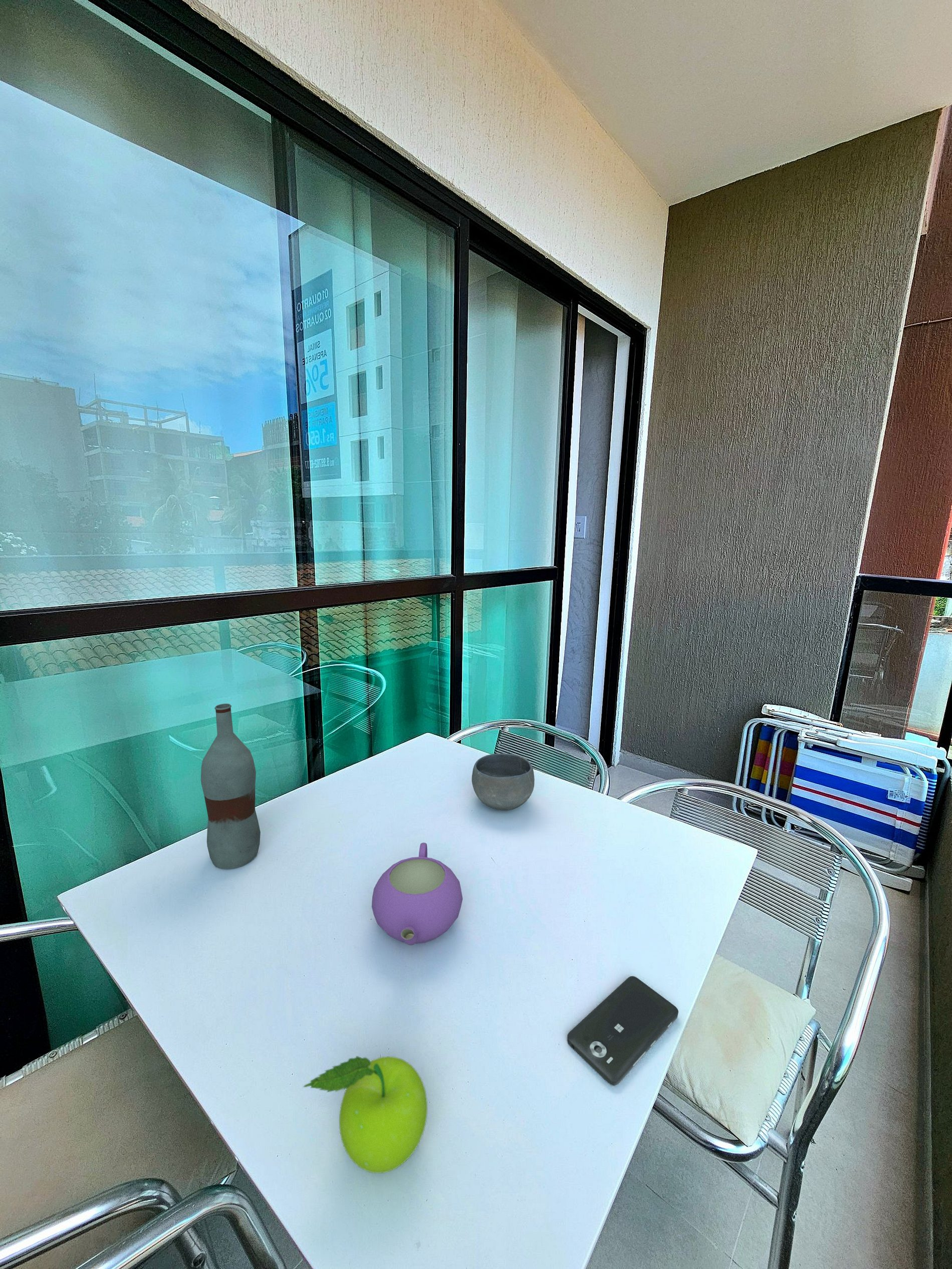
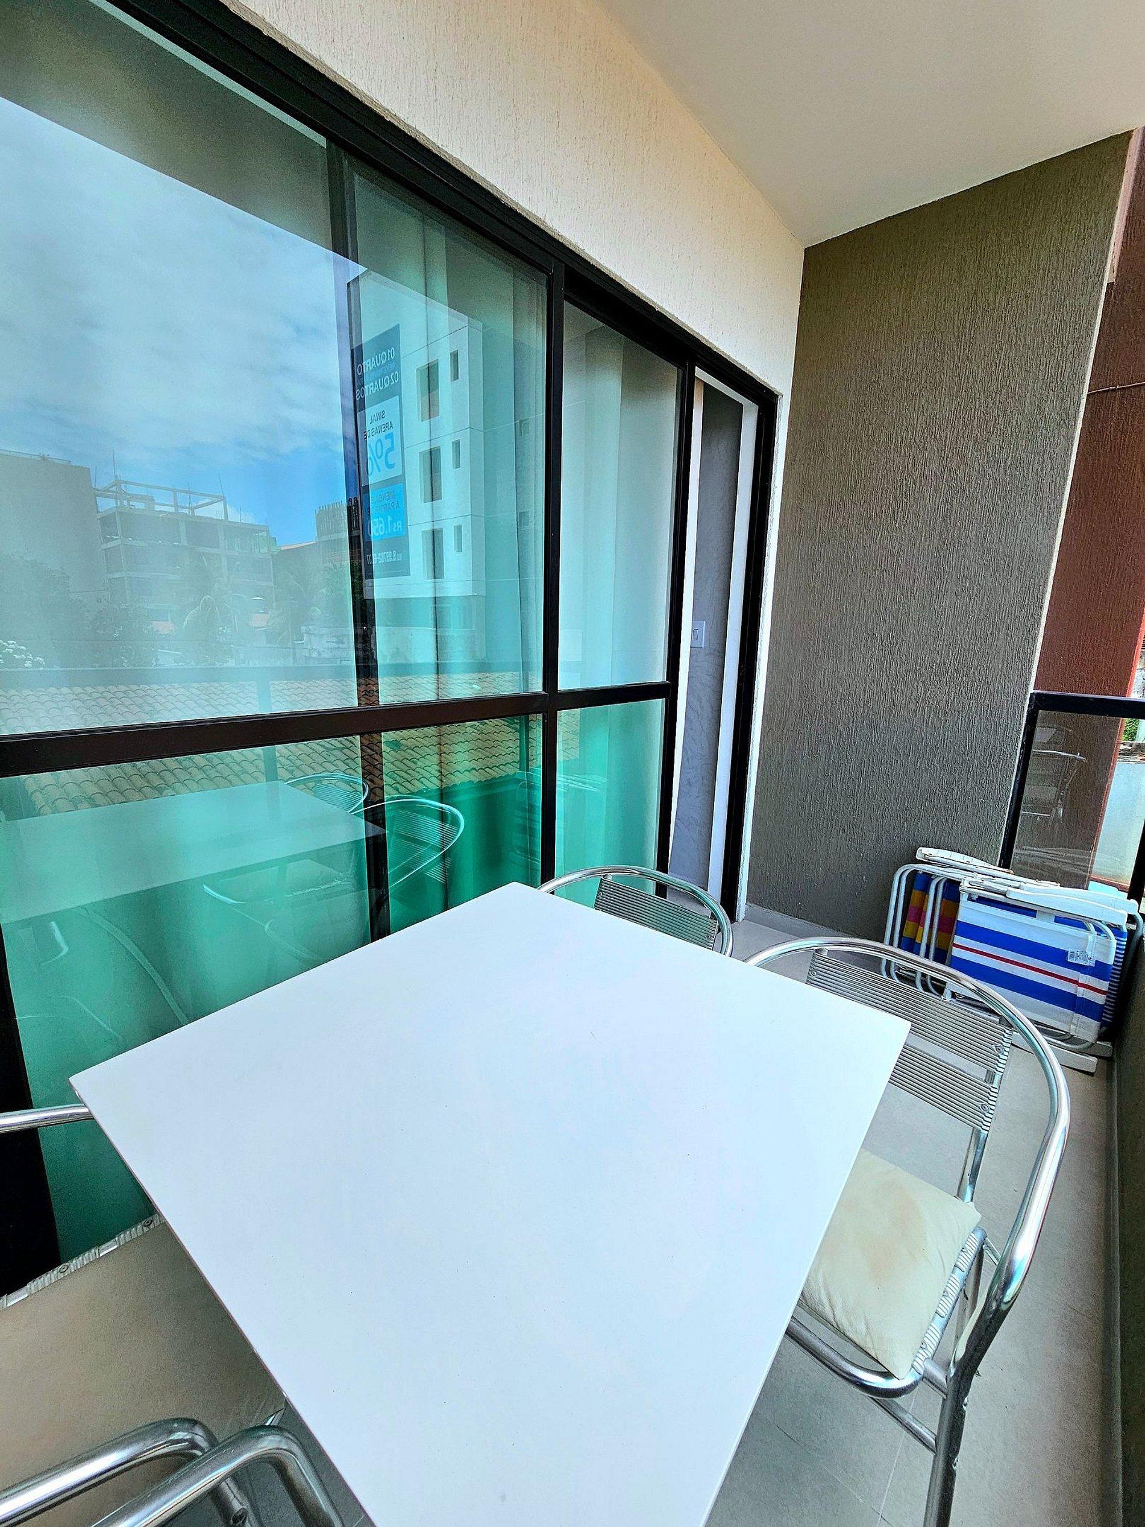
- teapot (417, 902)
- smartphone (624, 1025)
- bottle (229, 783)
- bowl (503, 784)
- fruit (367, 1104)
